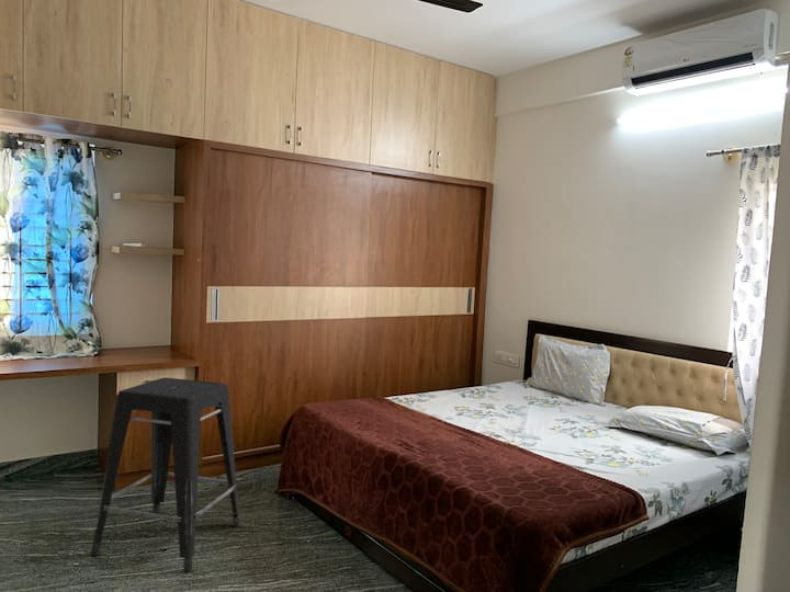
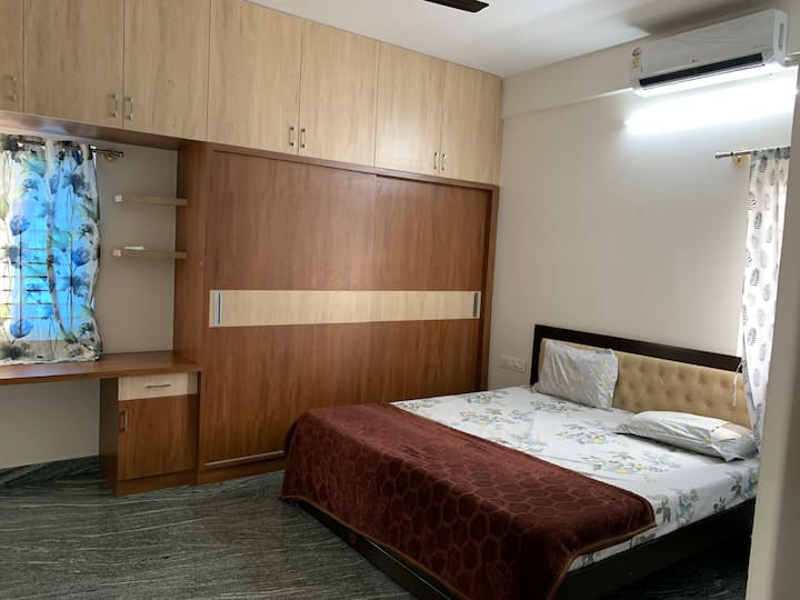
- stool (173, 463)
